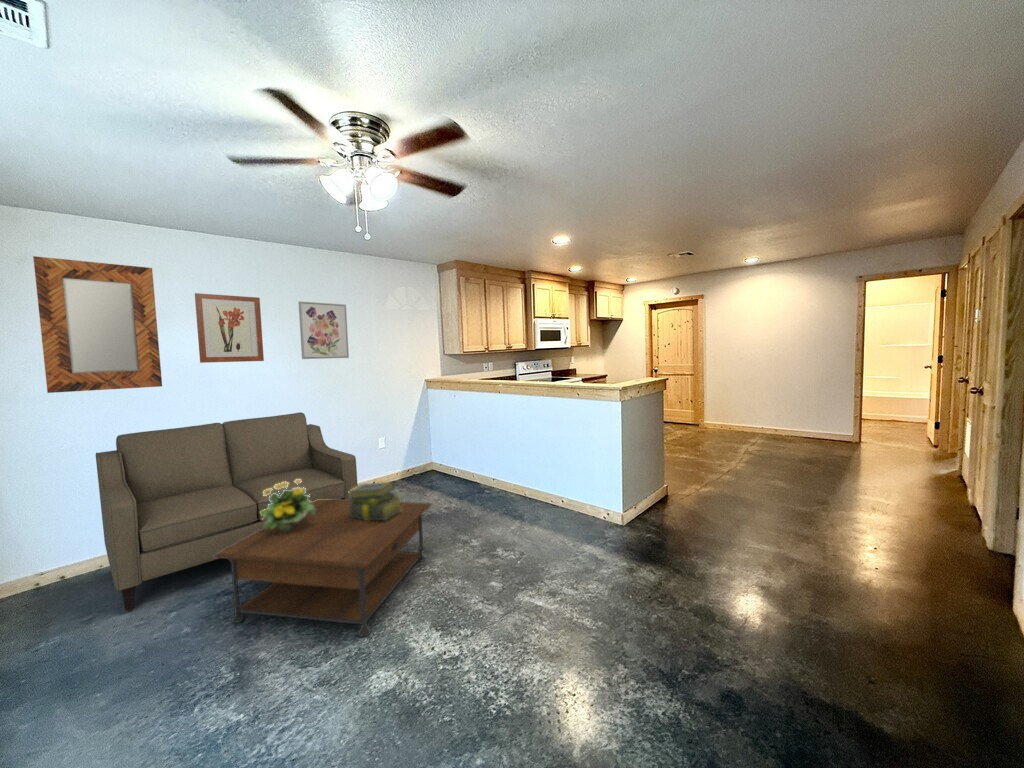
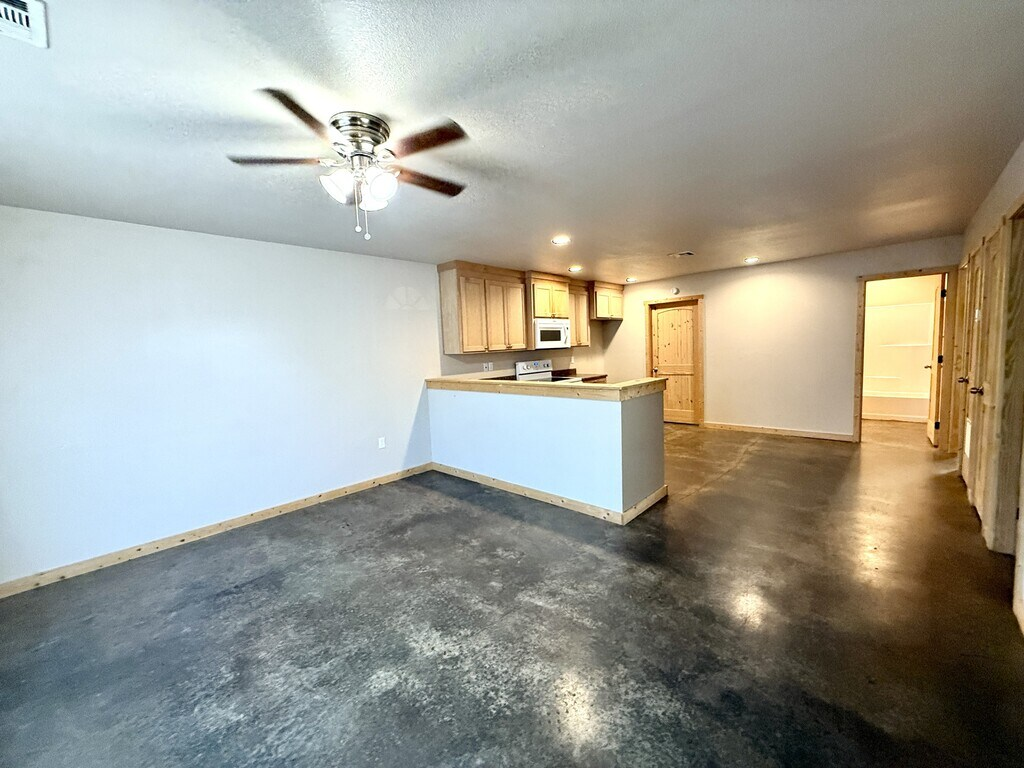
- coffee table (338, 556)
- wall art (230, 328)
- wall art (324, 331)
- flowering plant (288, 503)
- home mirror (102, 326)
- sofa (237, 486)
- stack of books (373, 499)
